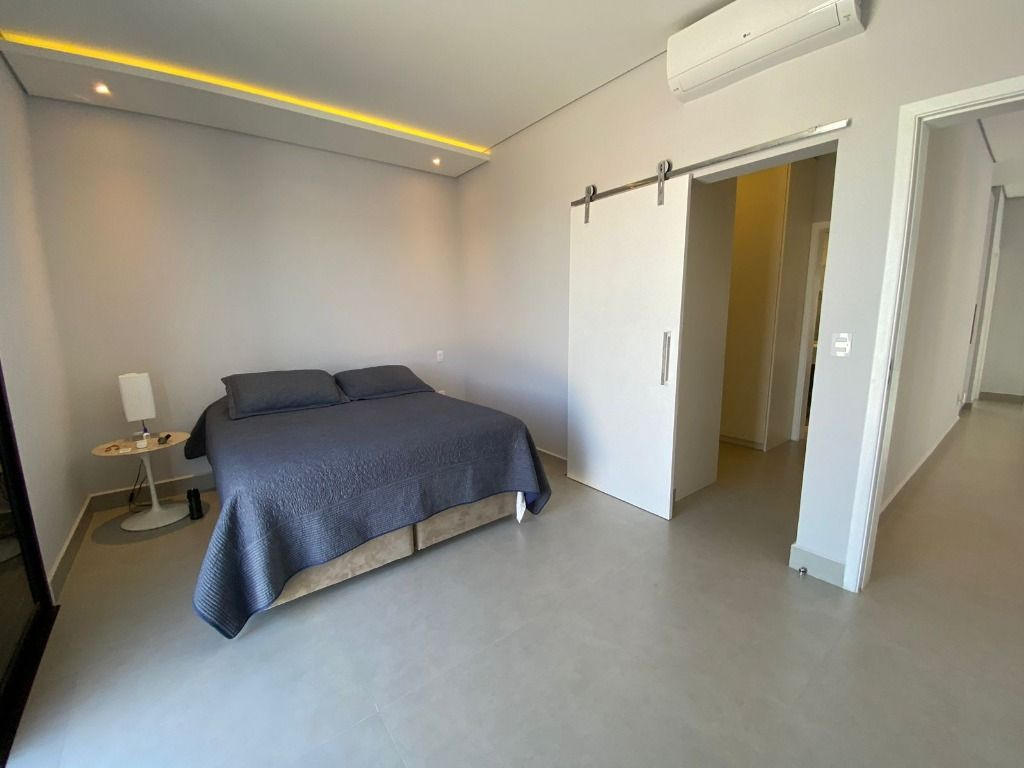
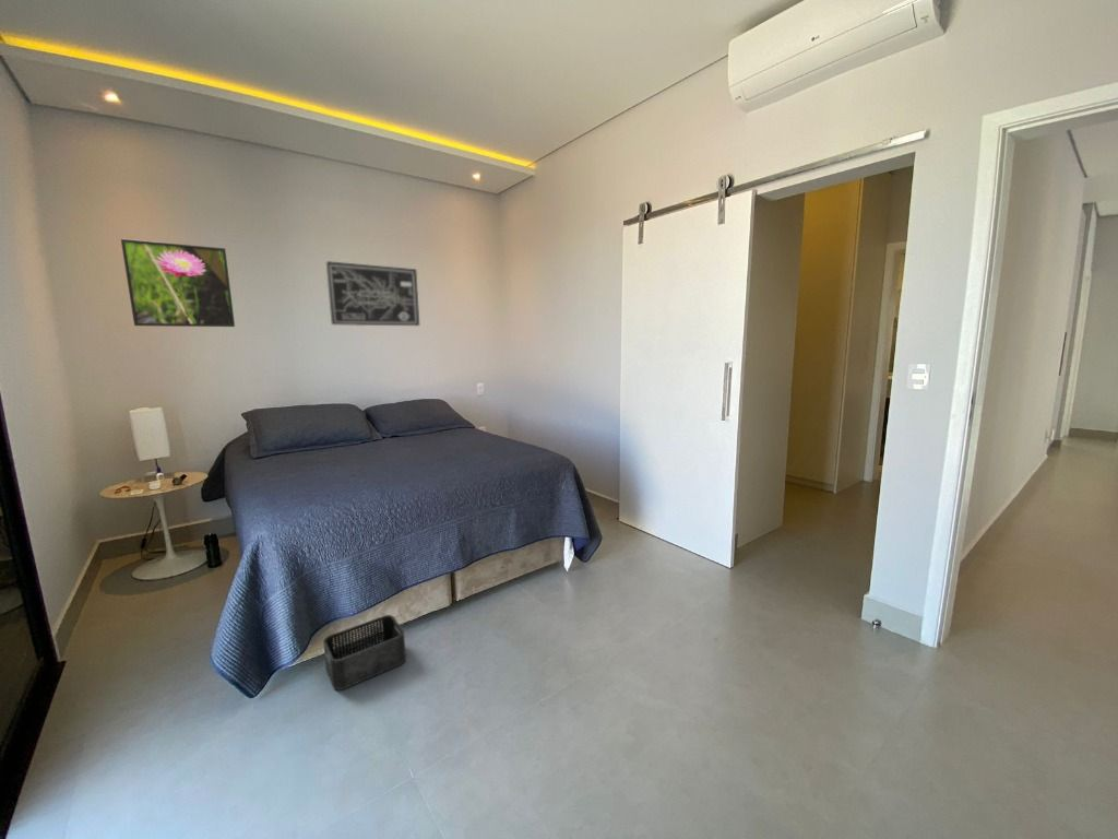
+ wall art (376, 295)
+ storage bin (365, 650)
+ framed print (181, 285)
